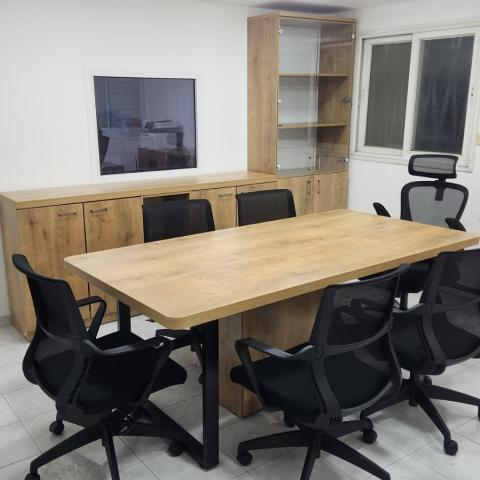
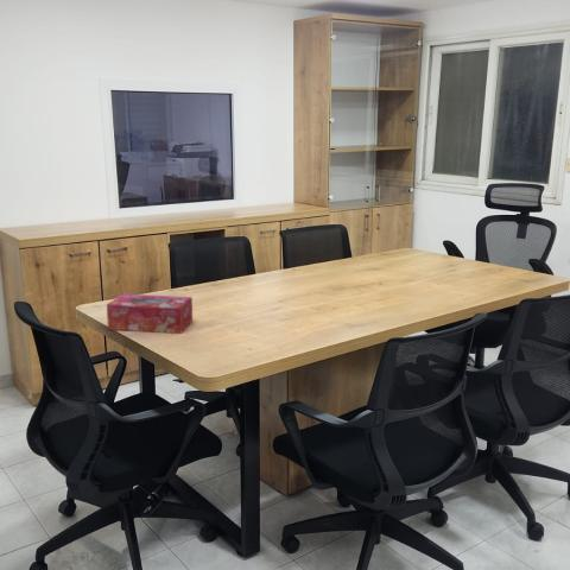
+ tissue box (150, 312)
